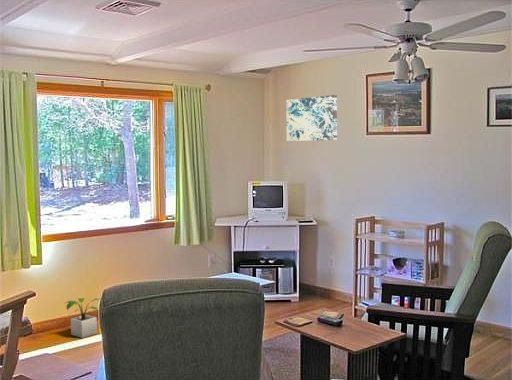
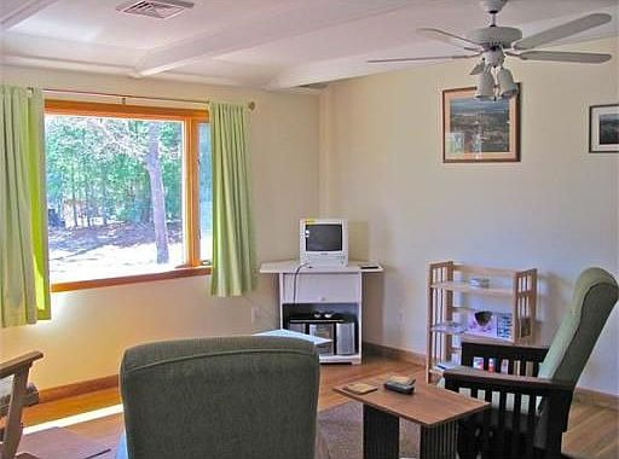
- potted plant (81, 316)
- wall art (310, 119)
